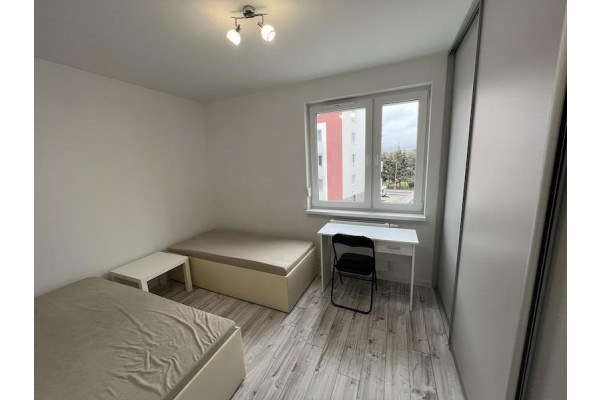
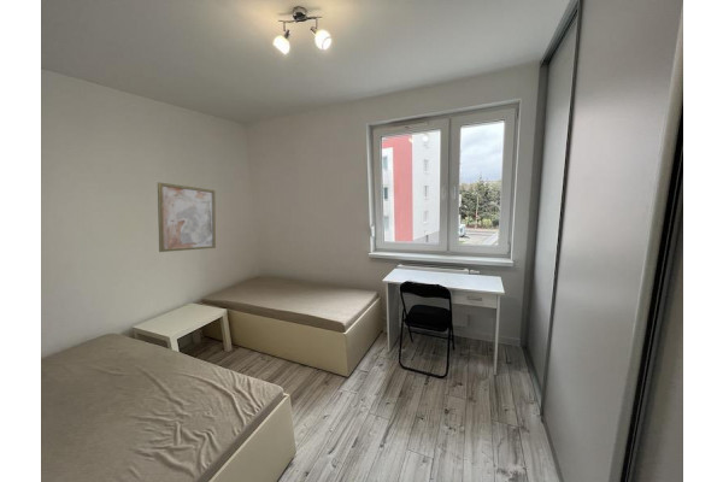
+ wall art (189, 218)
